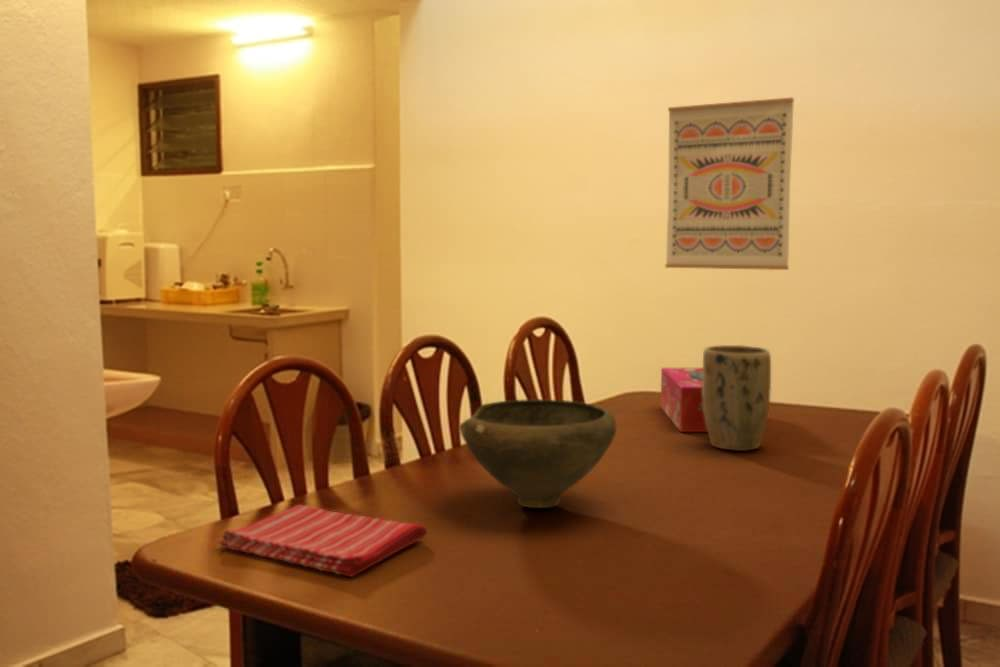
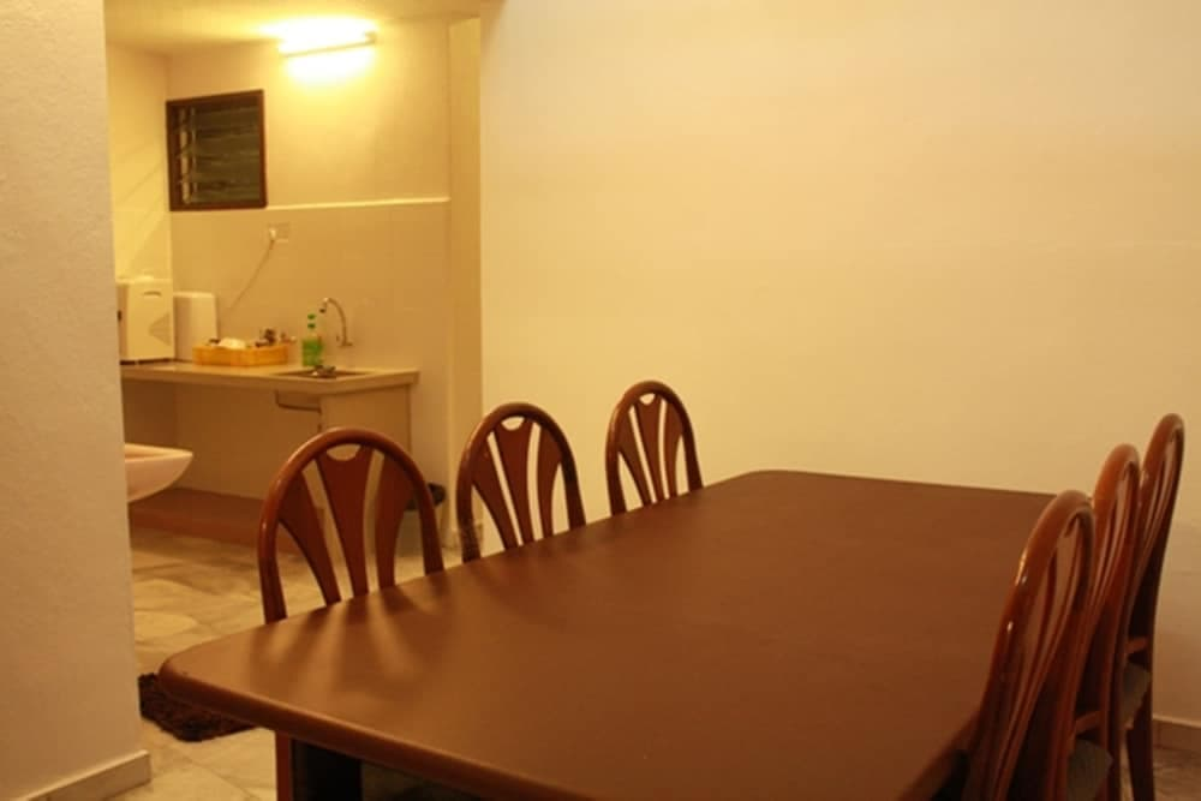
- tissue box (702, 397)
- dish towel (325, 534)
- wall art (727, 186)
- bowl (537, 457)
- plant pot (735, 397)
